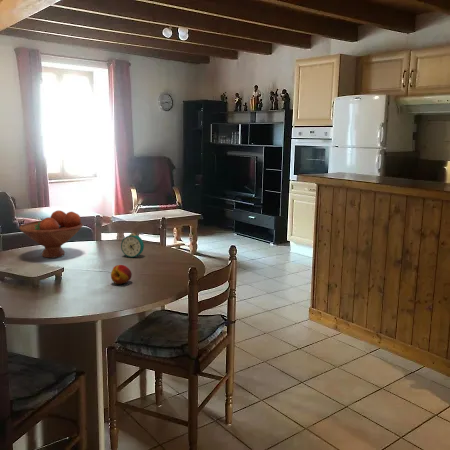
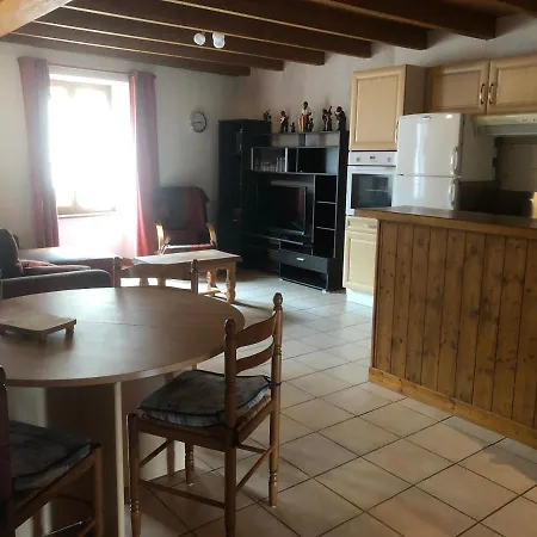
- fruit bowl (52, 234)
- fruit (121, 274)
- alarm clock (133, 245)
